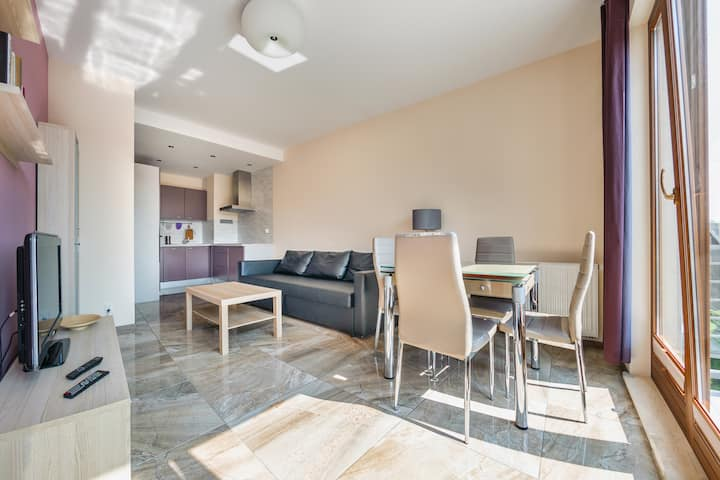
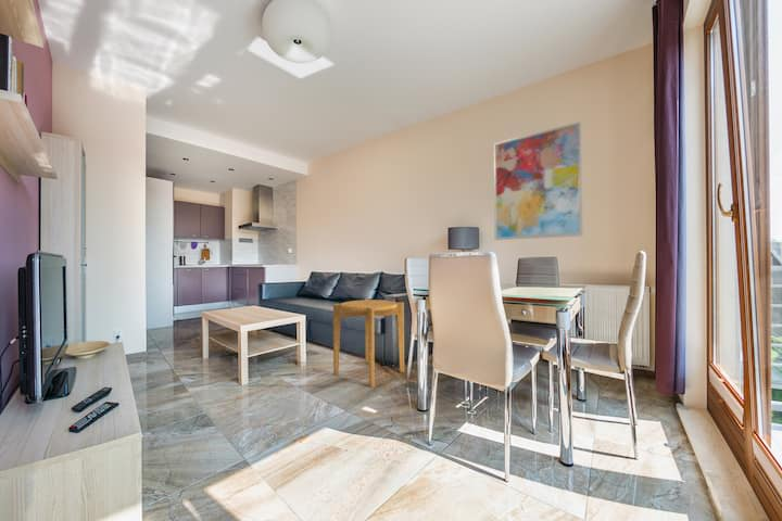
+ side table (369, 338)
+ wall art (534, 186)
